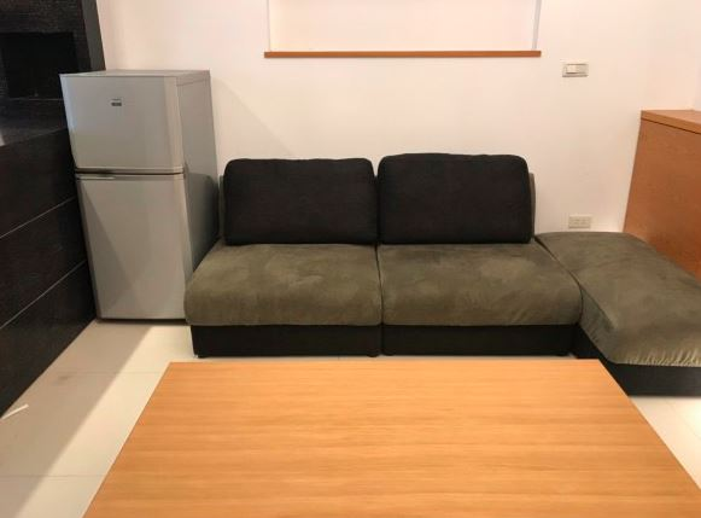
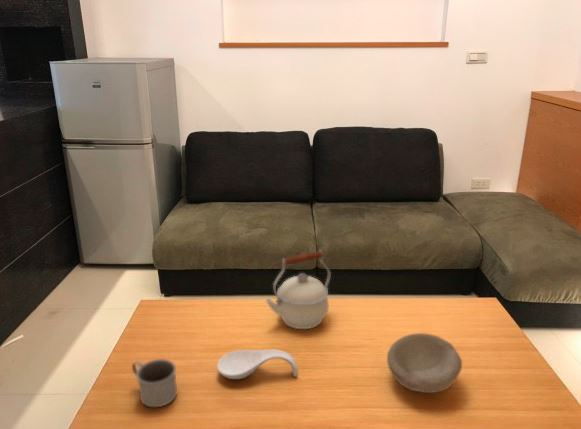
+ spoon rest (257, 362)
+ kettle (298, 288)
+ mug (154, 382)
+ bowl (422, 366)
